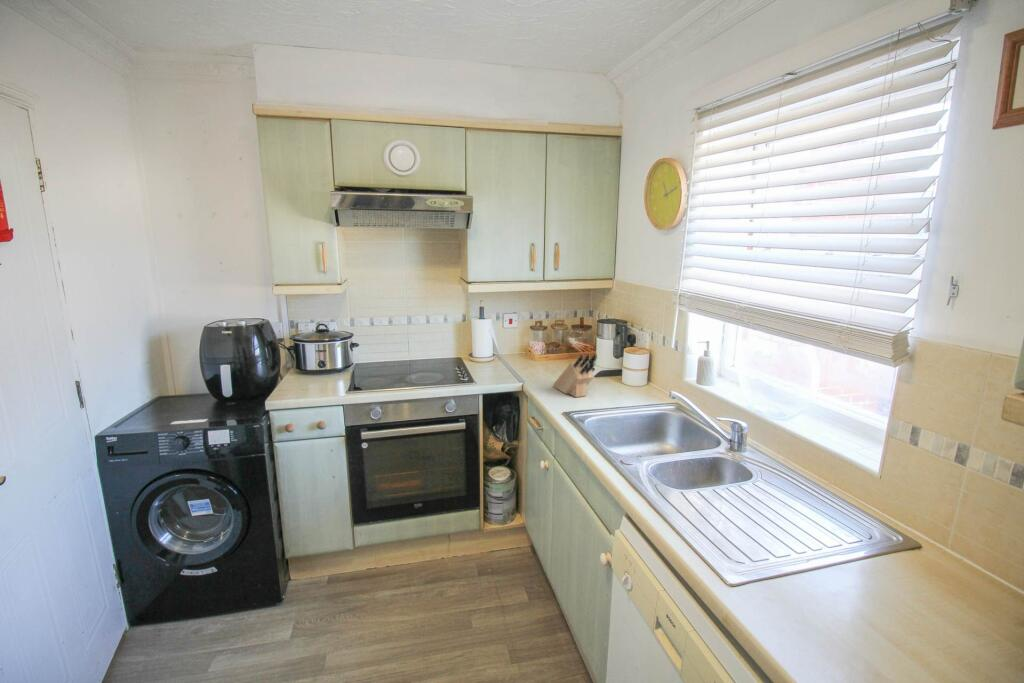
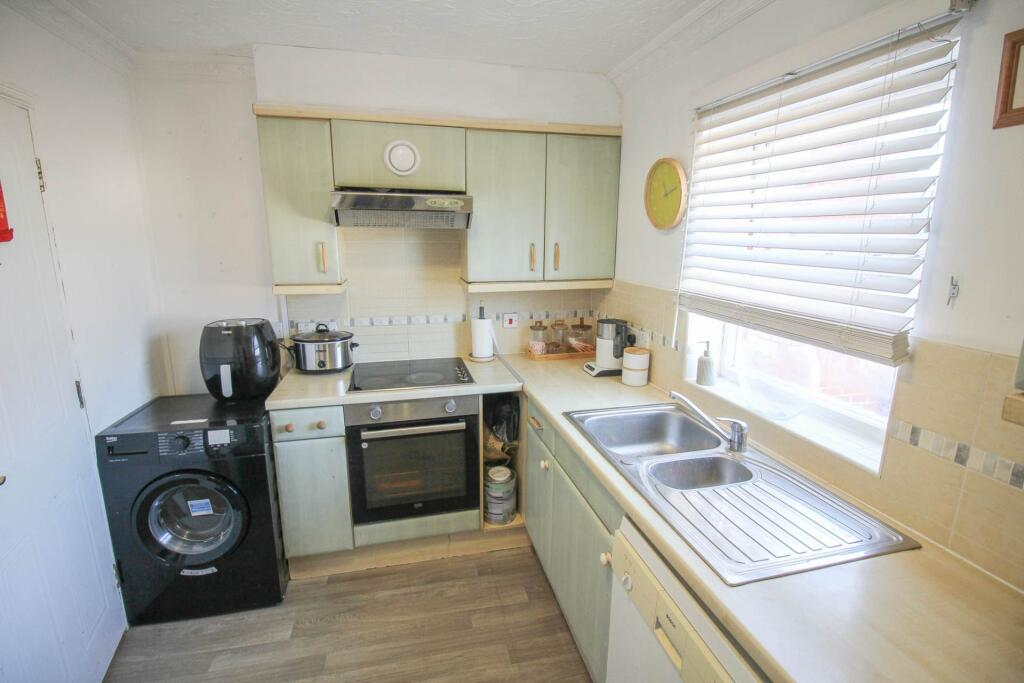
- knife block (575, 371)
